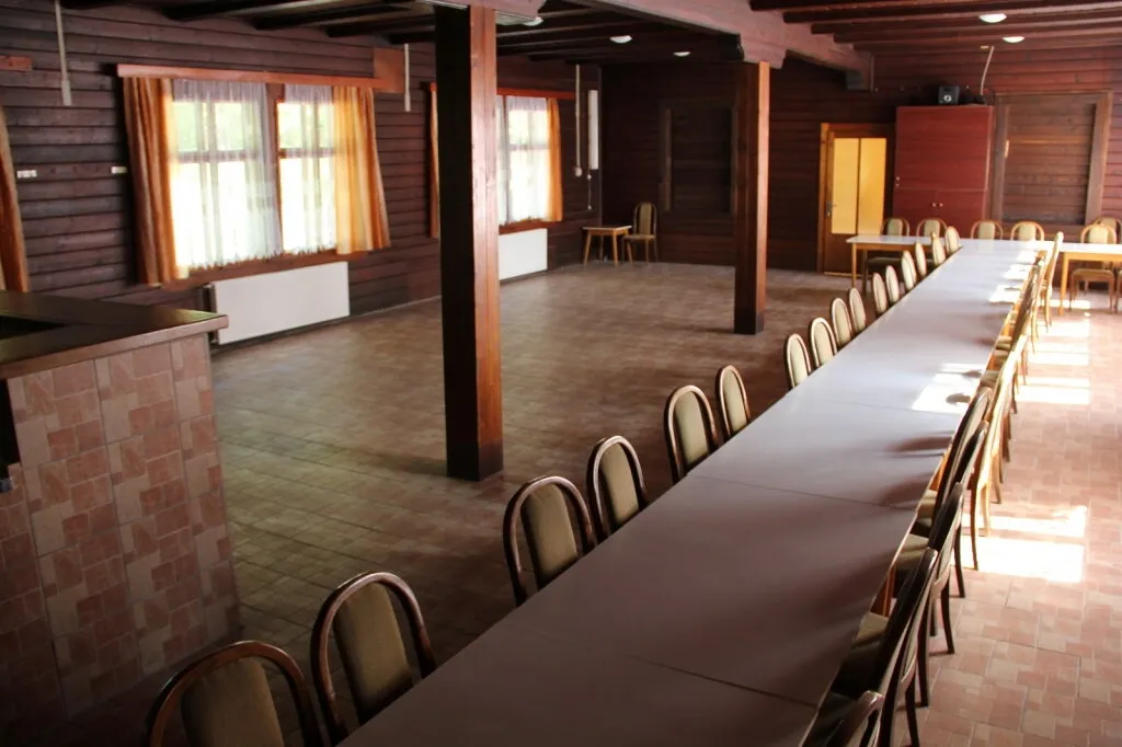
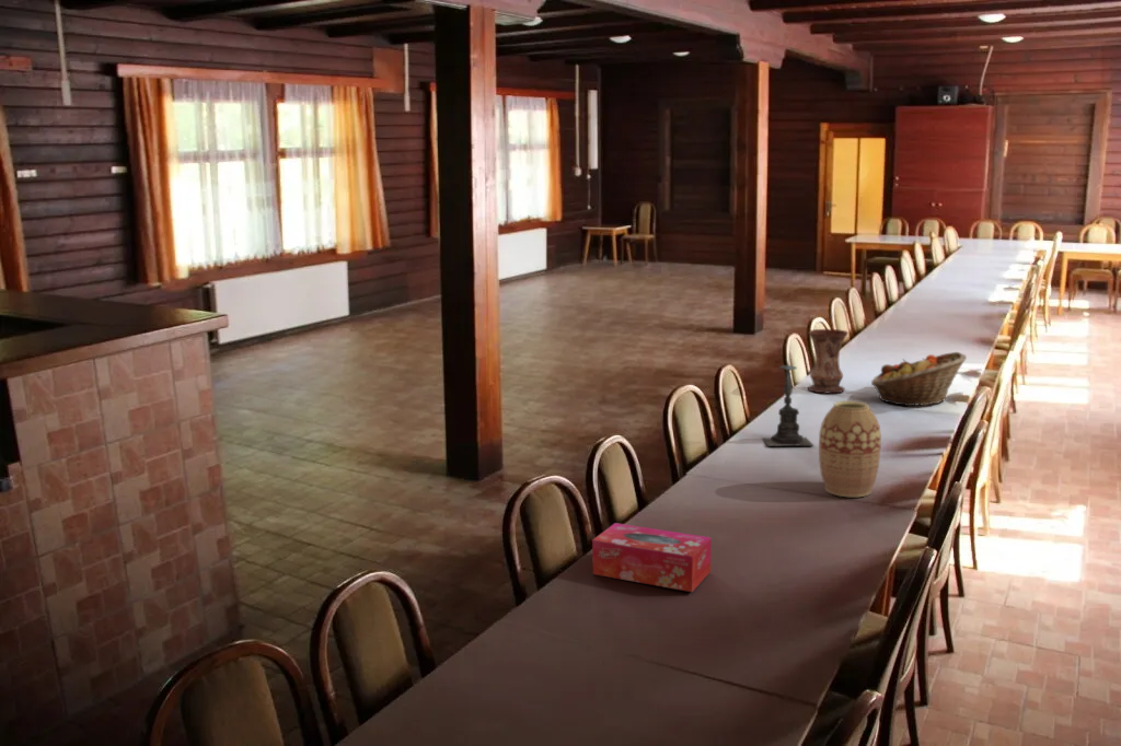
+ candle holder (787, 397)
+ fruit basket (917, 376)
+ vase (827, 360)
+ tissue box (651, 556)
+ vase (850, 447)
